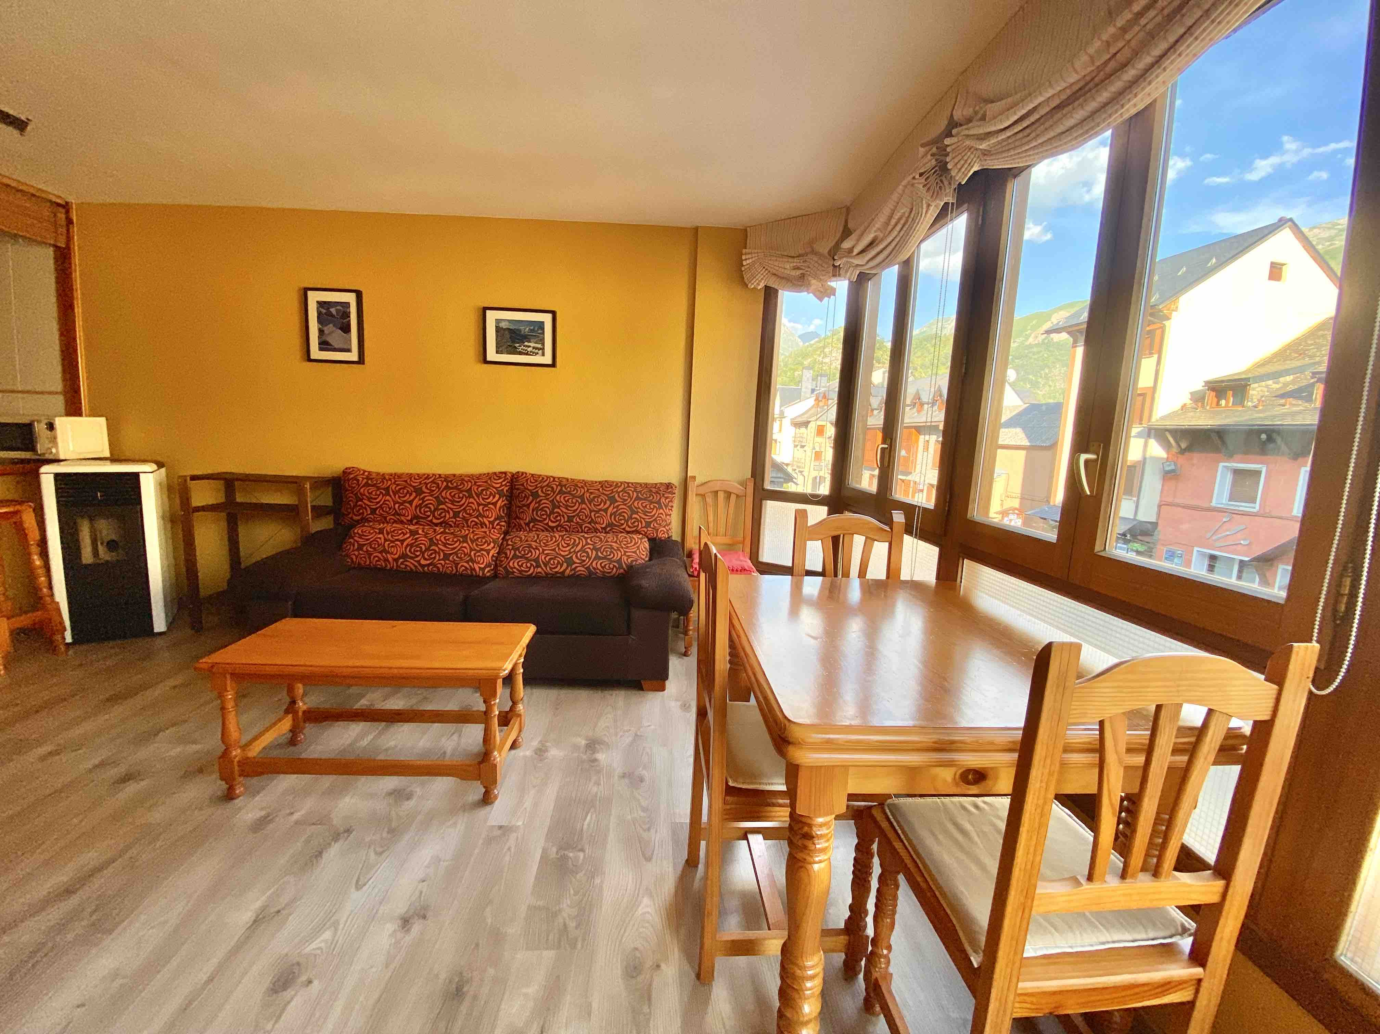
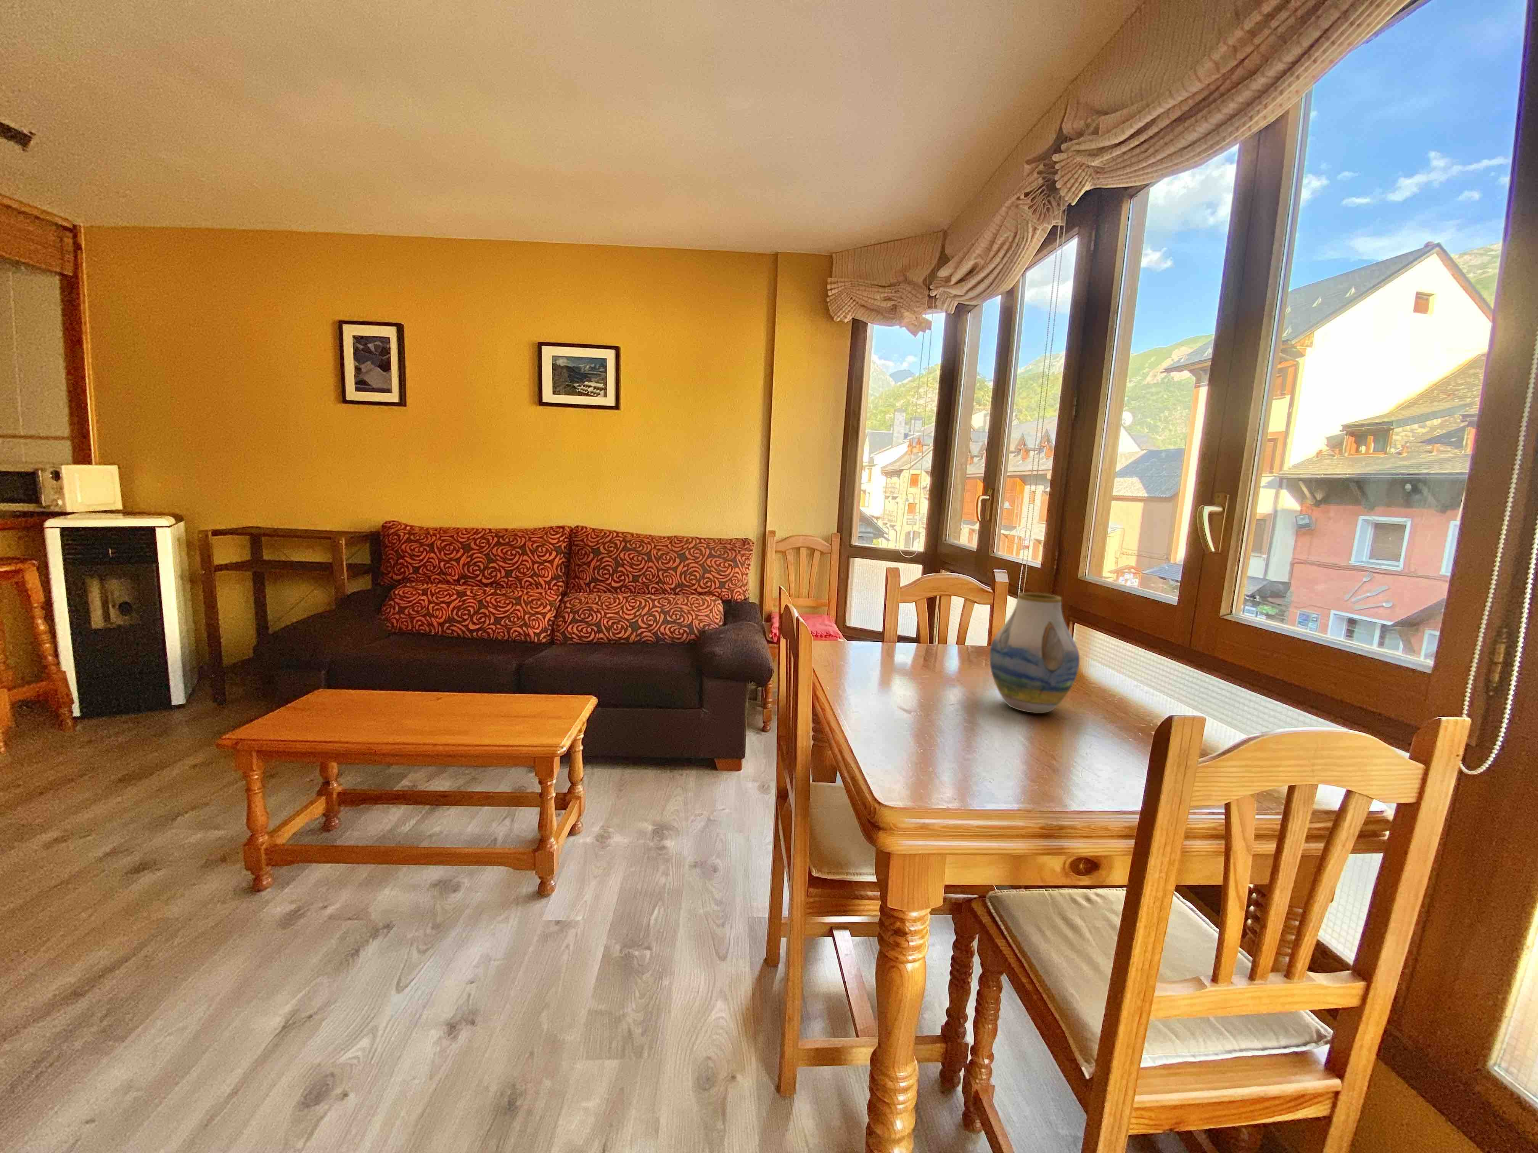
+ vase (1034, 653)
